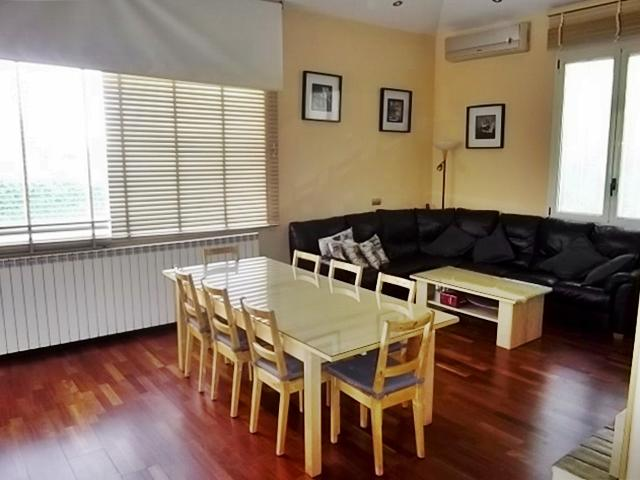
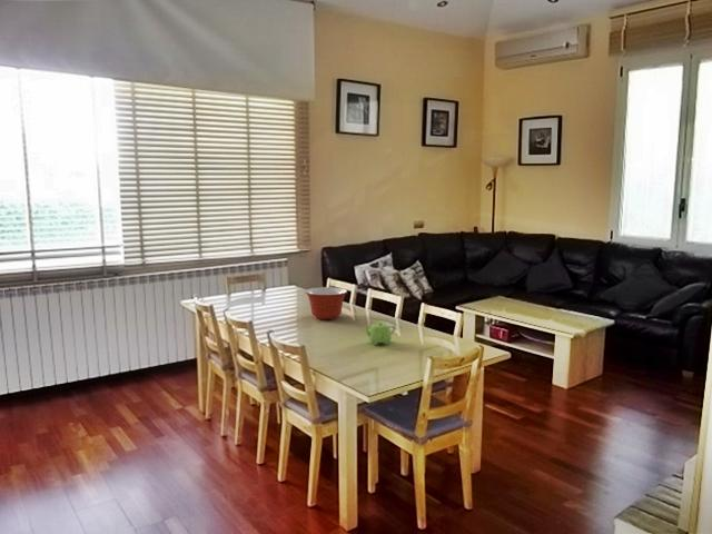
+ teapot (378, 333)
+ mixing bowl (326, 304)
